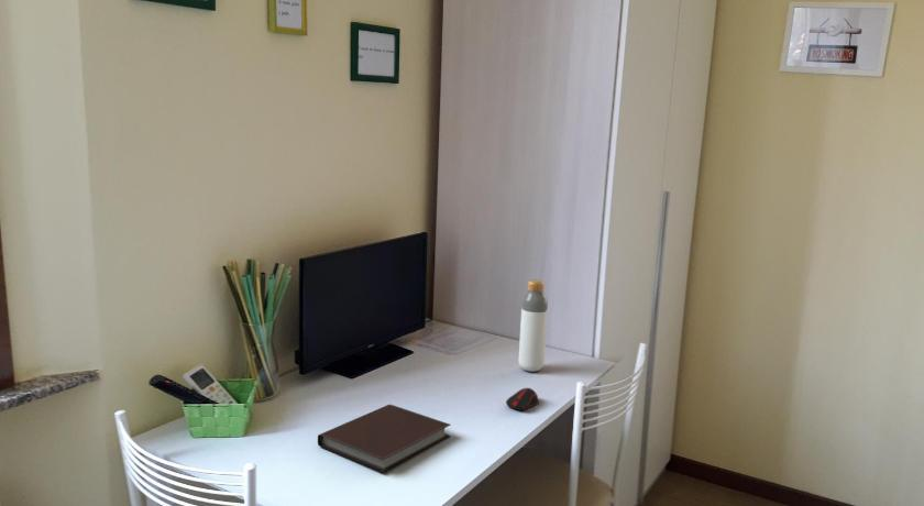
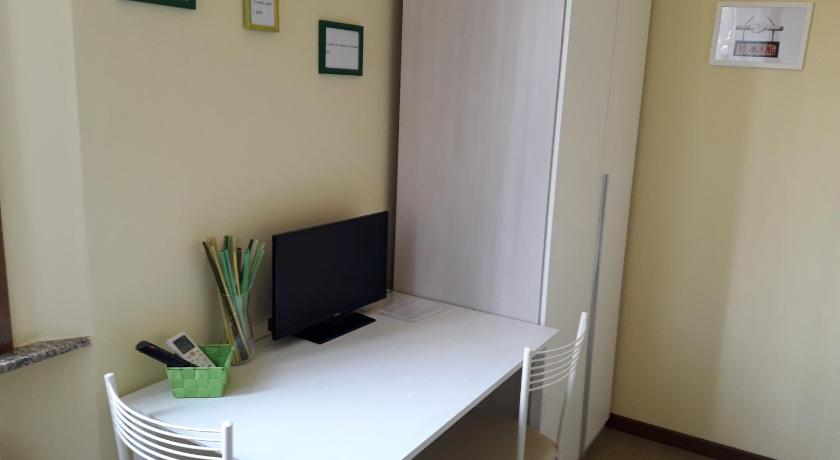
- computer mouse (522, 397)
- bottle (532, 324)
- notebook (385, 435)
